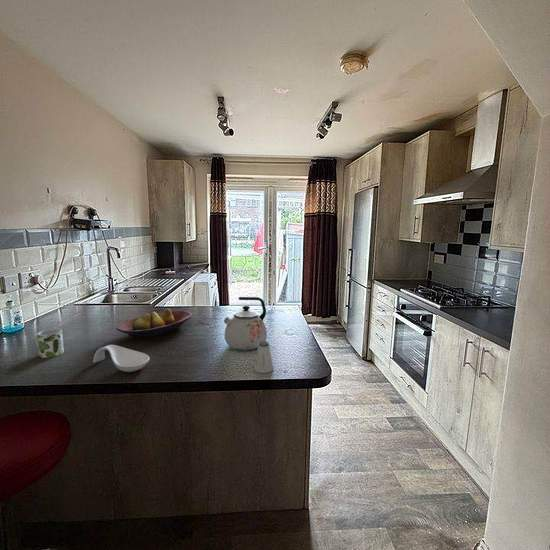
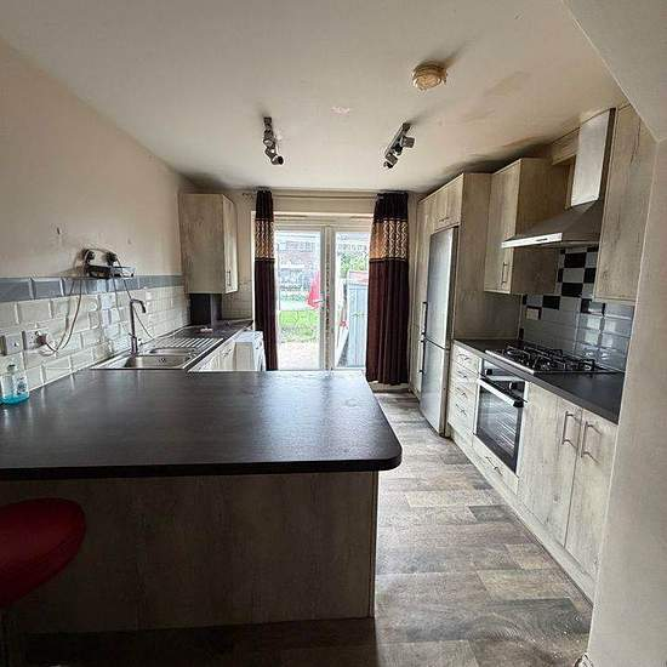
- mug (47, 342)
- saltshaker (263, 355)
- fruit bowl (157, 320)
- spoon rest (119, 357)
- kettle (245, 321)
